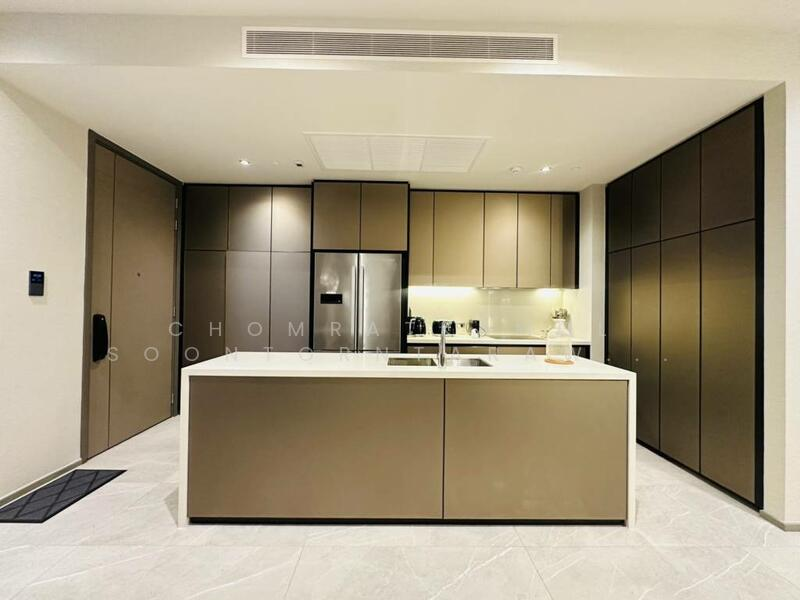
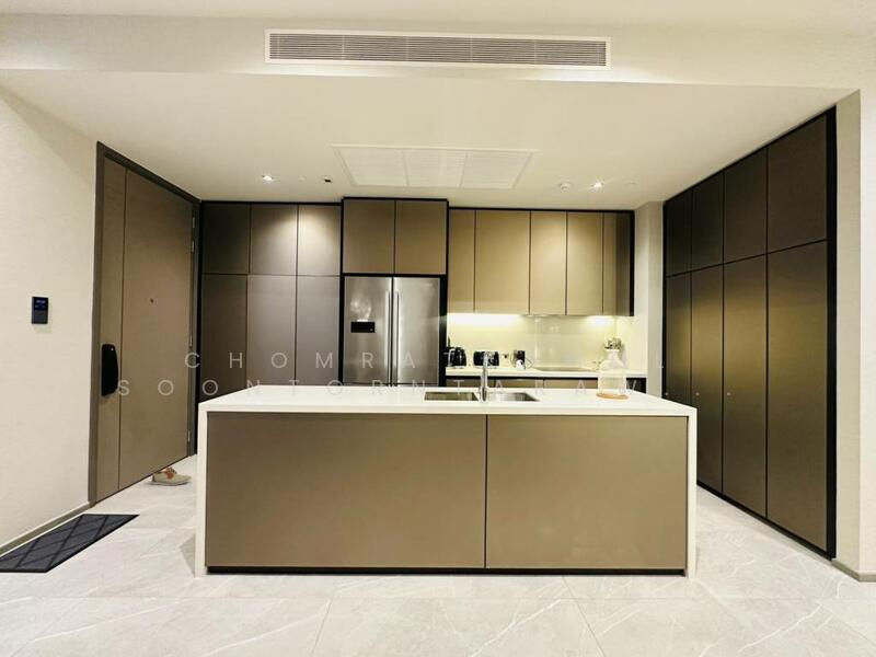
+ shoe (171, 475)
